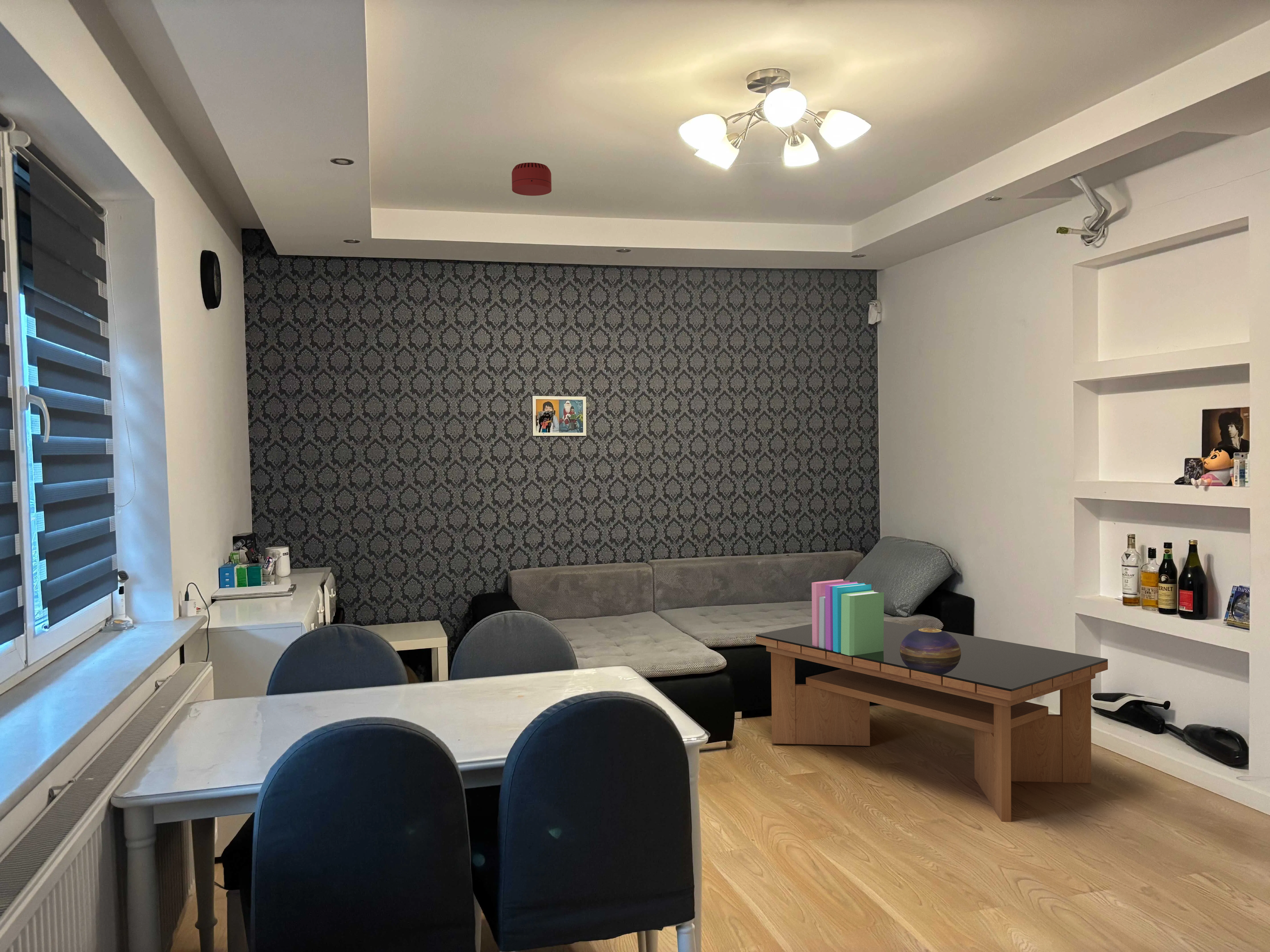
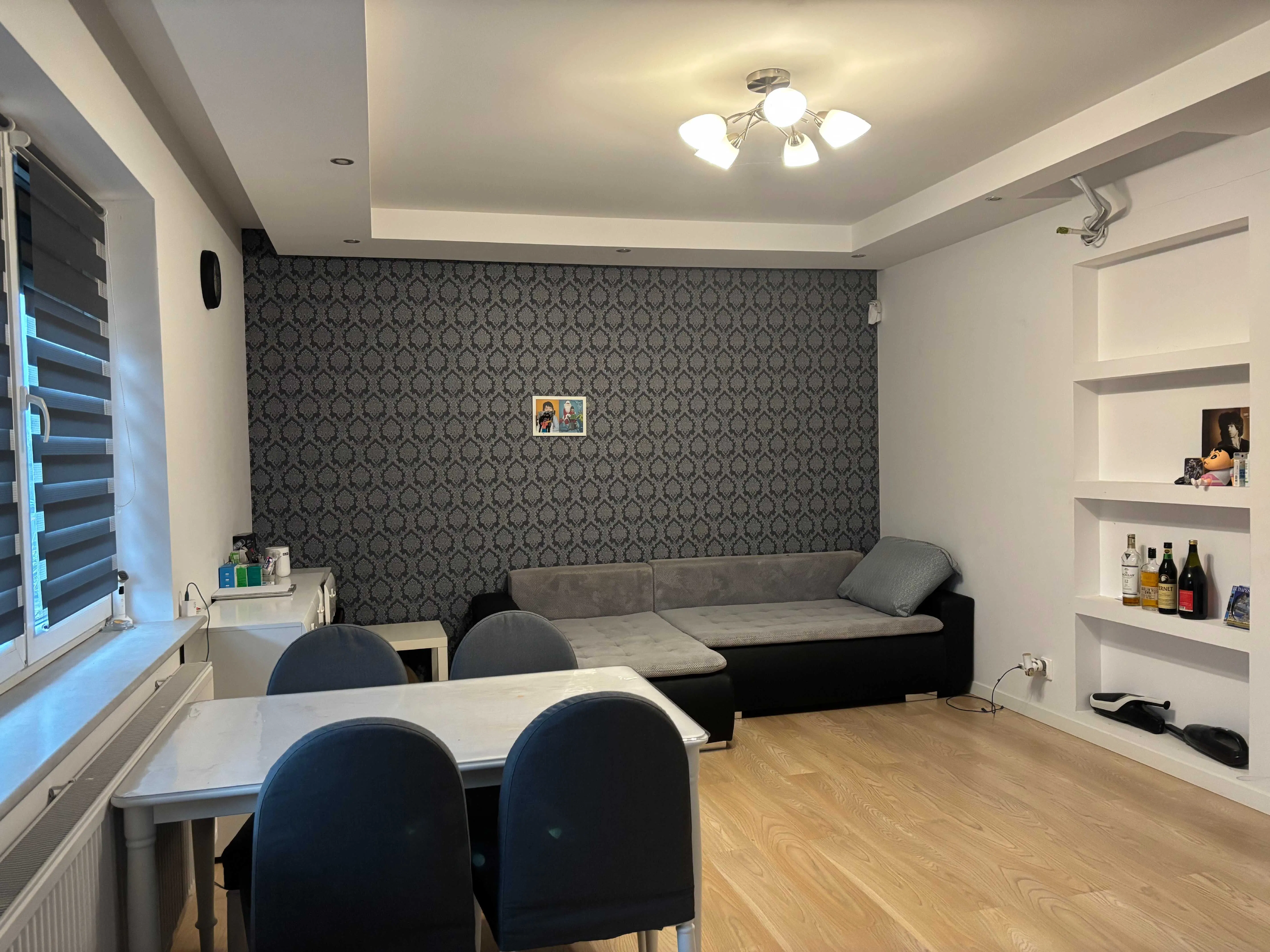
- decorative bowl (930, 640)
- smoke detector (531, 178)
- books (847, 615)
- coffee table (919, 703)
